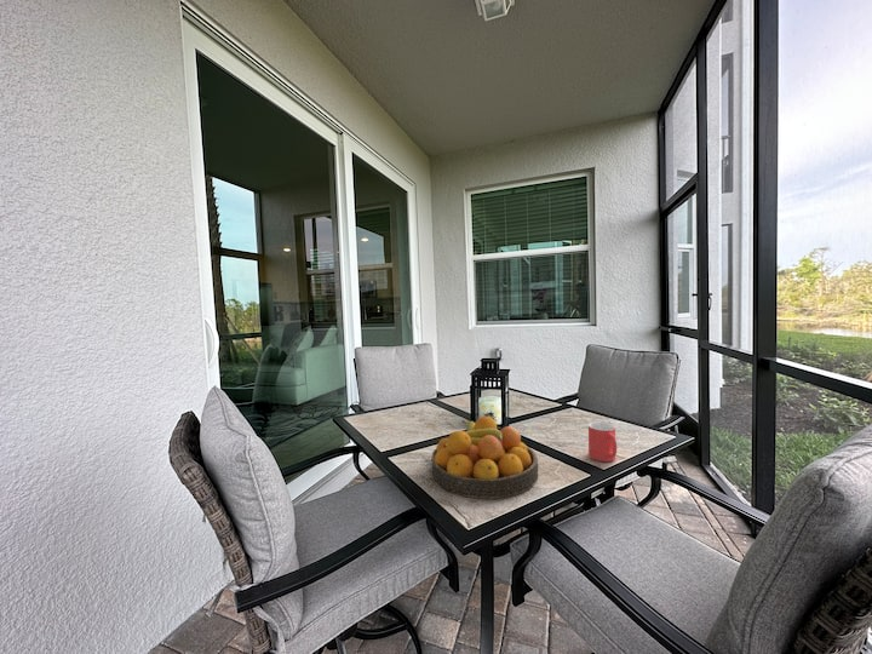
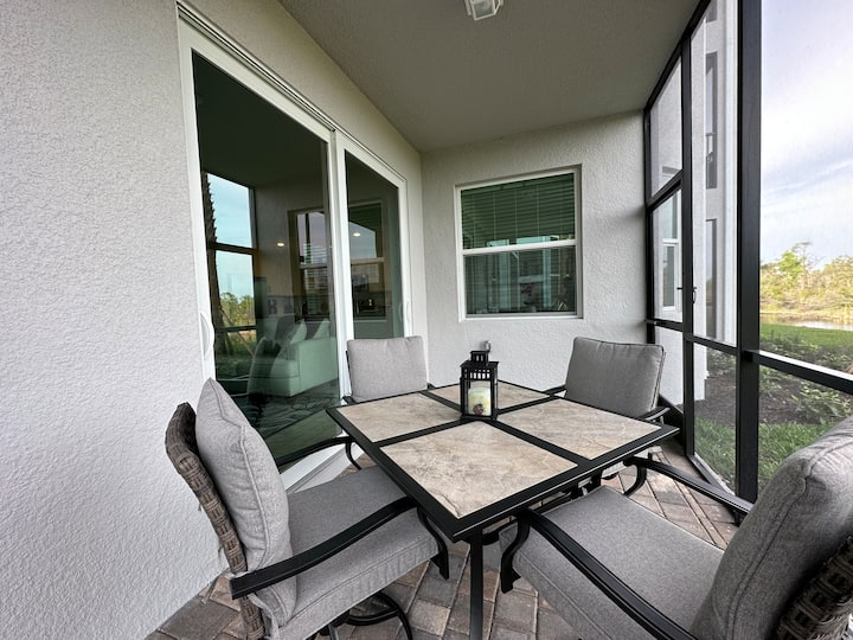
- mug (604, 443)
- fruit bowl (482, 448)
